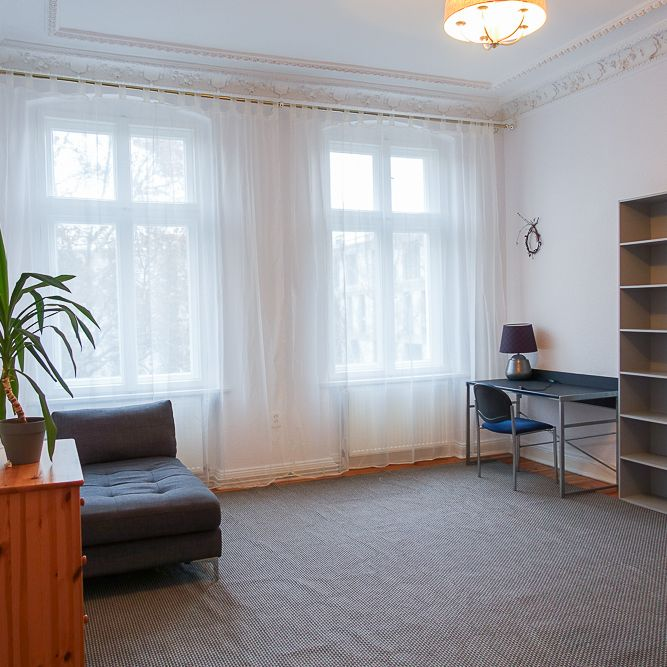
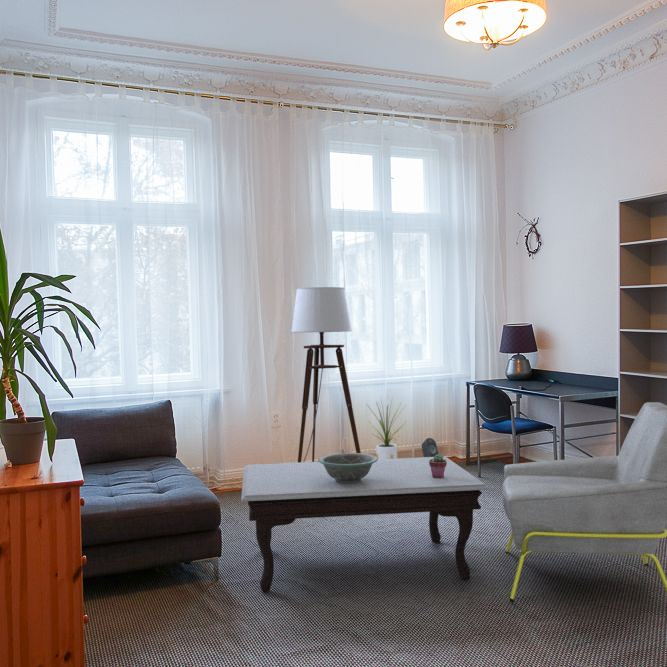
+ decorative bowl (348, 469)
+ speaker (429, 452)
+ house plant (386, 435)
+ floor lamp (309, 389)
+ coffee table (356, 515)
+ armchair (588, 493)
+ potted succulent (437, 465)
